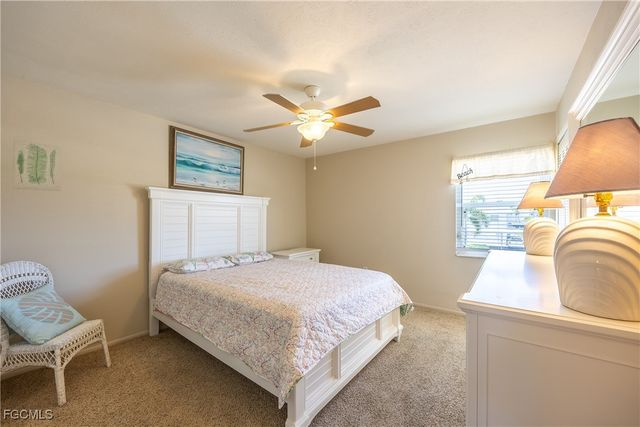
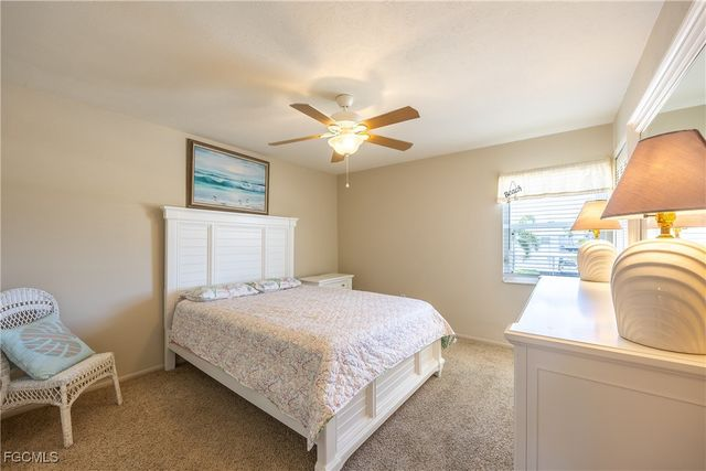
- wall art (38, 166)
